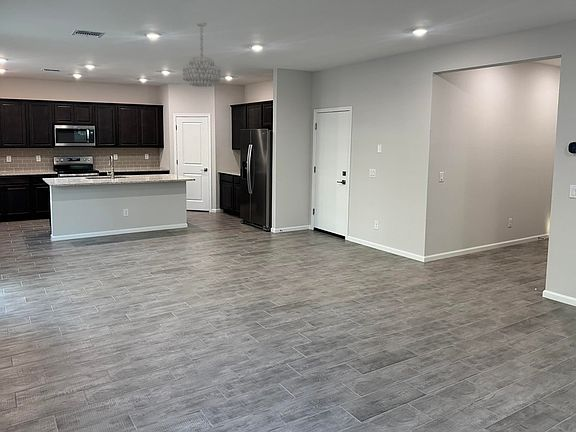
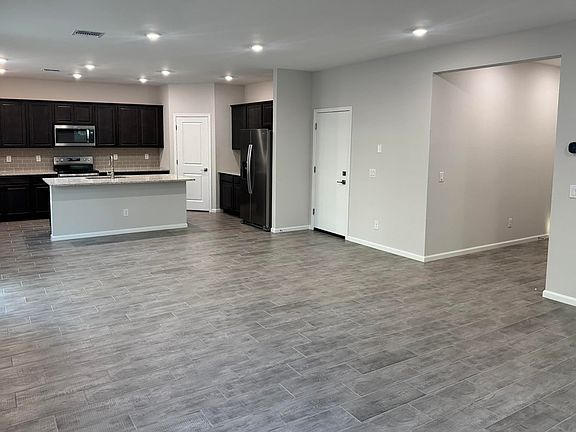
- chandelier (201, 55)
